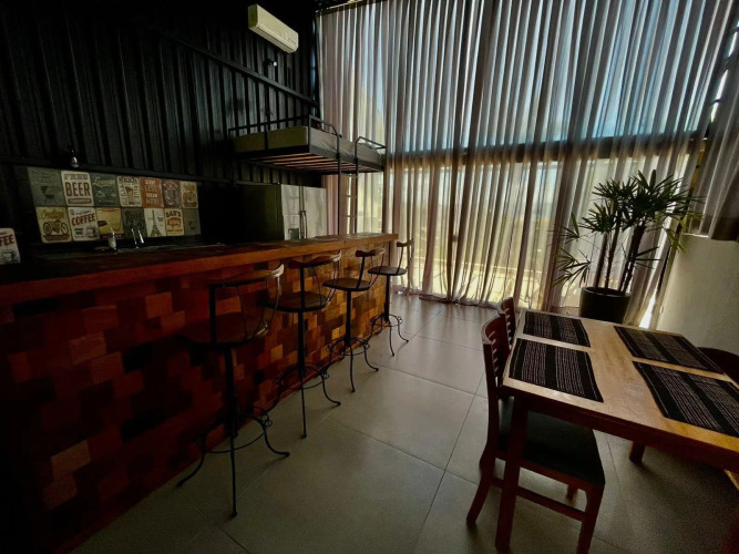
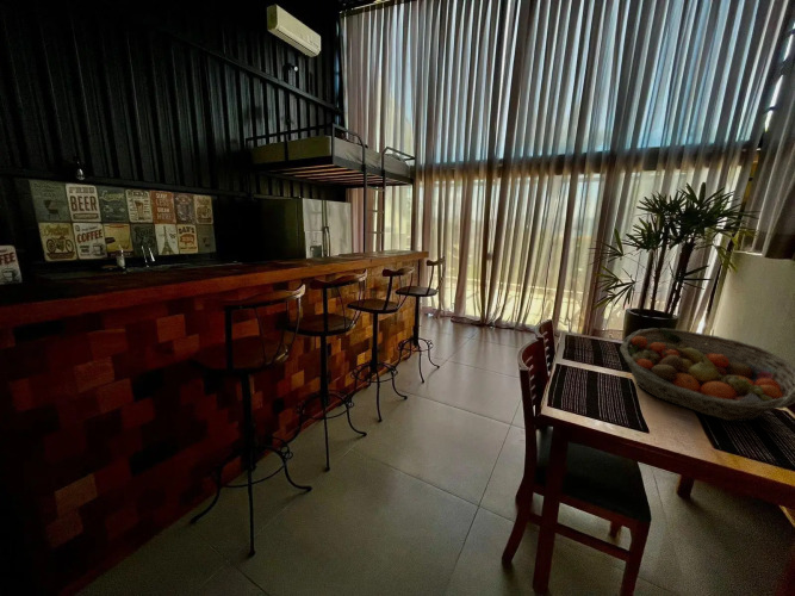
+ fruit basket (697, 370)
